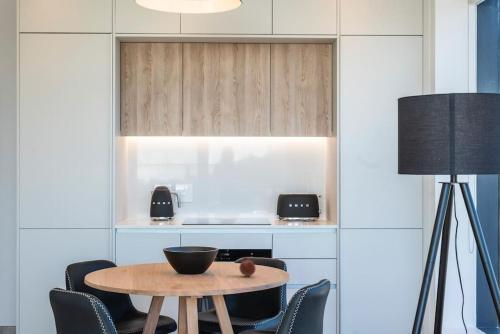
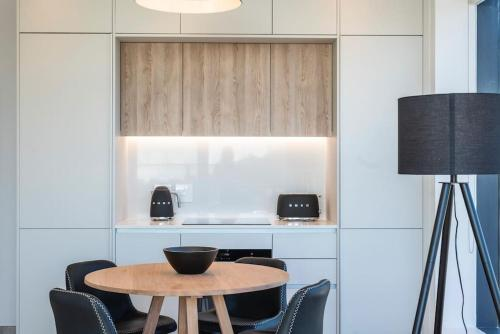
- fruit (247, 266)
